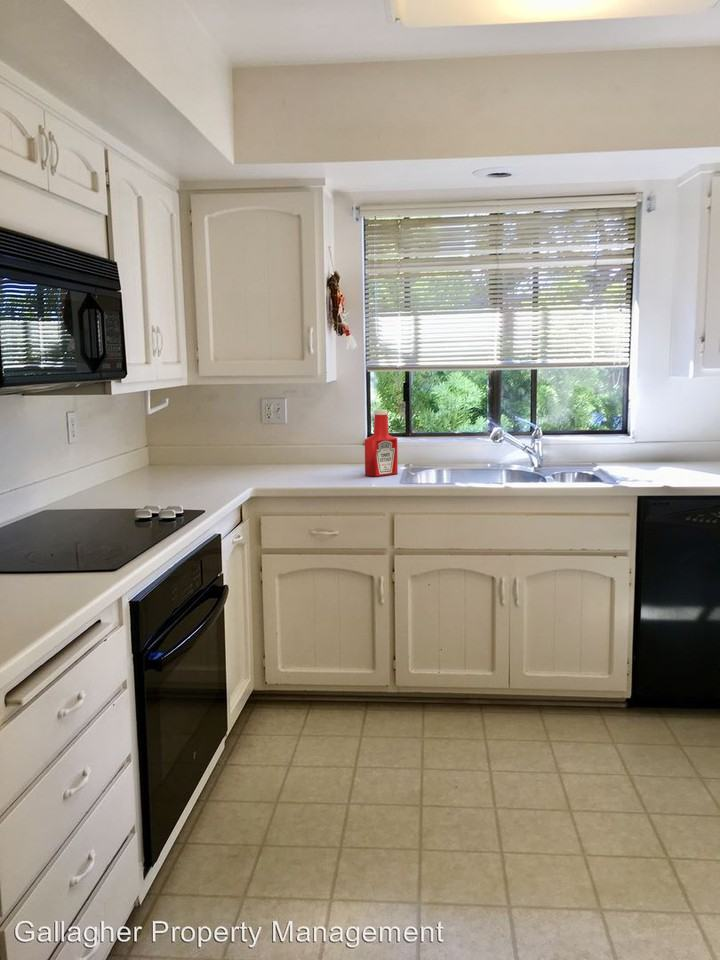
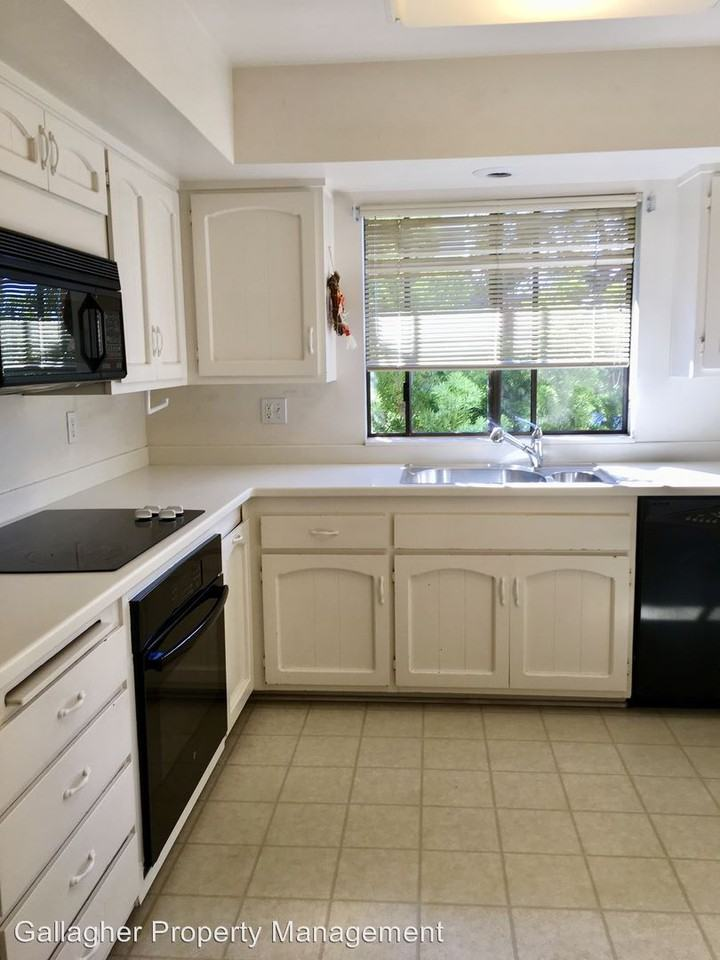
- soap bottle (381, 442)
